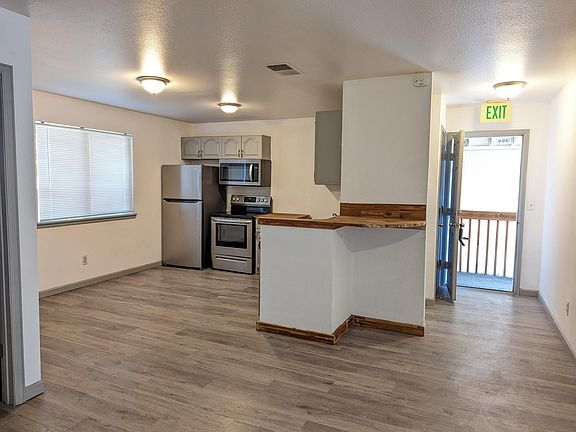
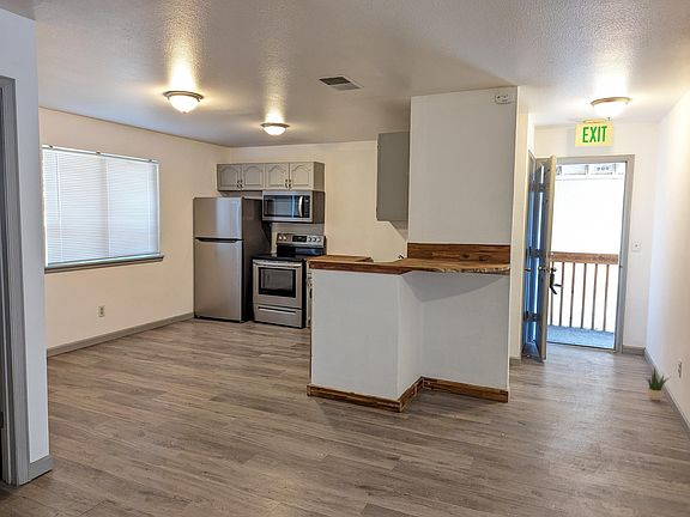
+ potted plant (655, 383)
